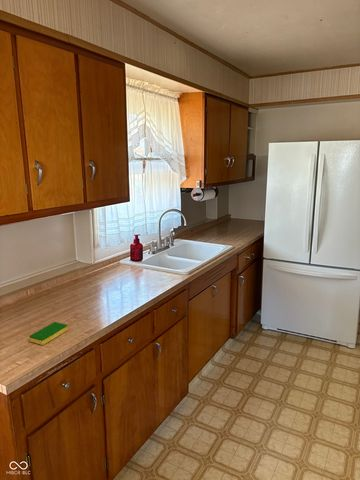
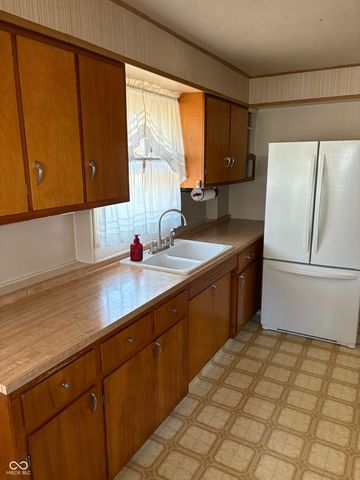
- dish sponge (49, 332)
